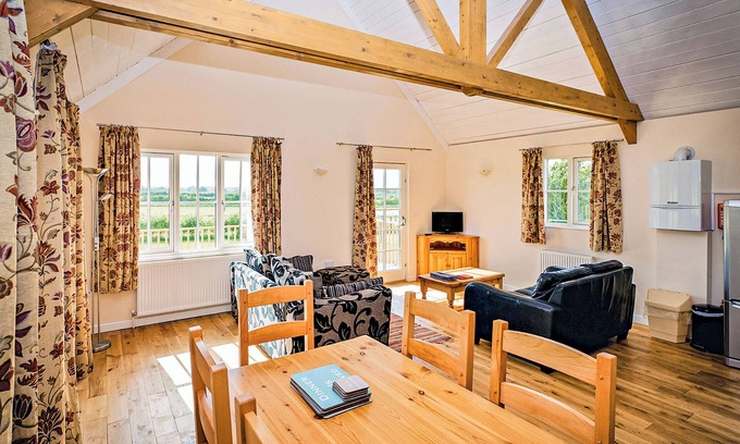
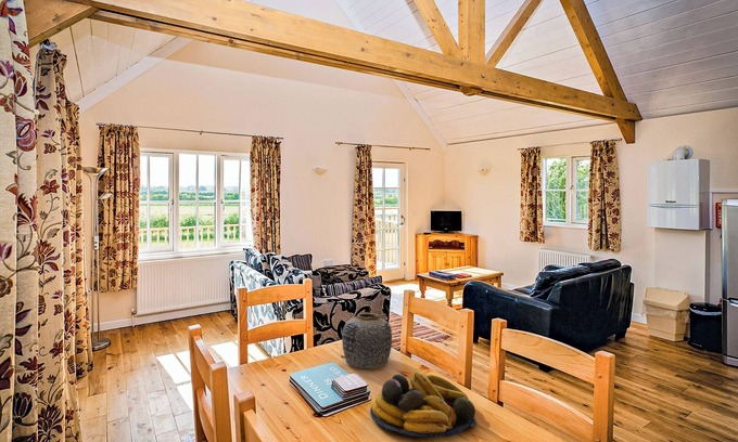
+ fruit bowl (421, 394)
+ vase (367, 338)
